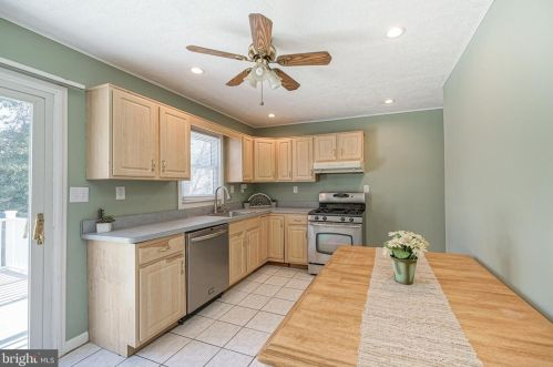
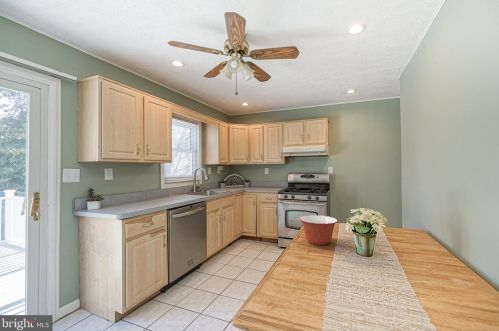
+ mixing bowl (318, 230)
